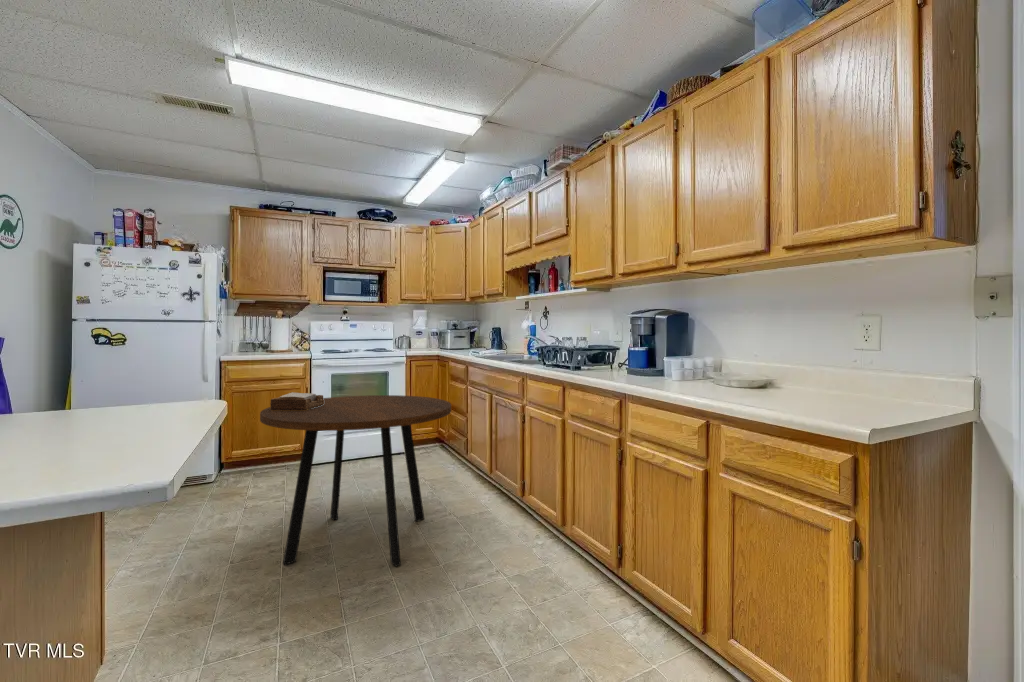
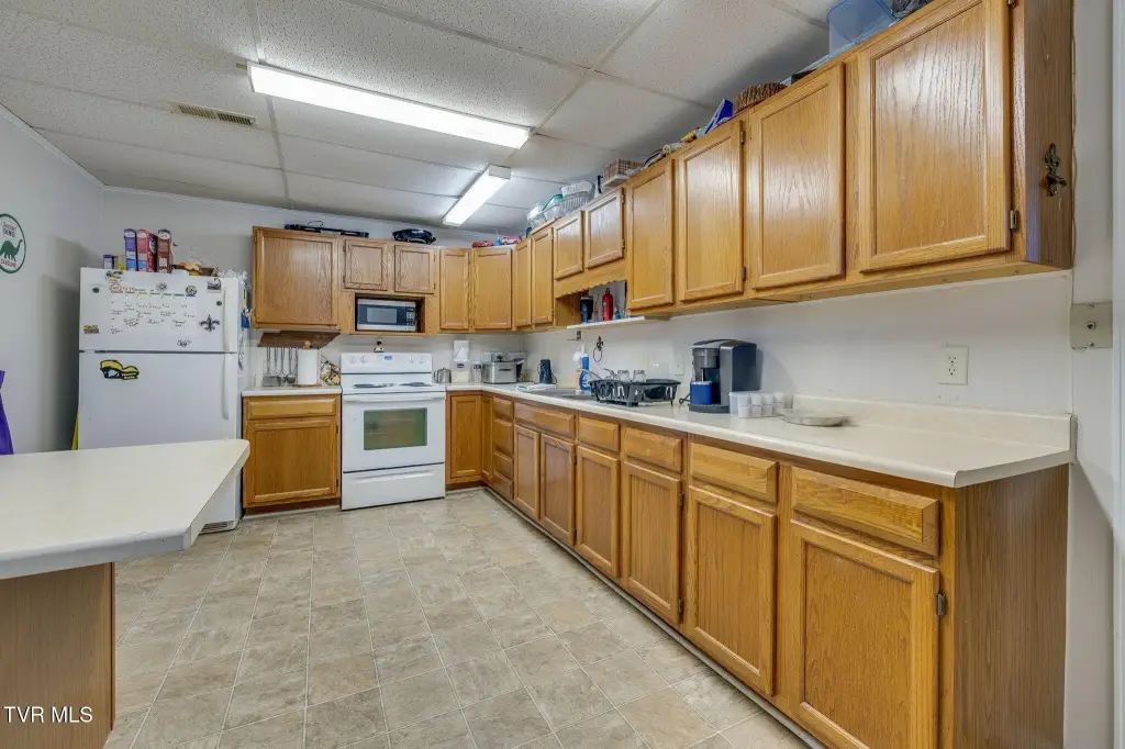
- napkin holder (297, 400)
- dining table (341, 467)
